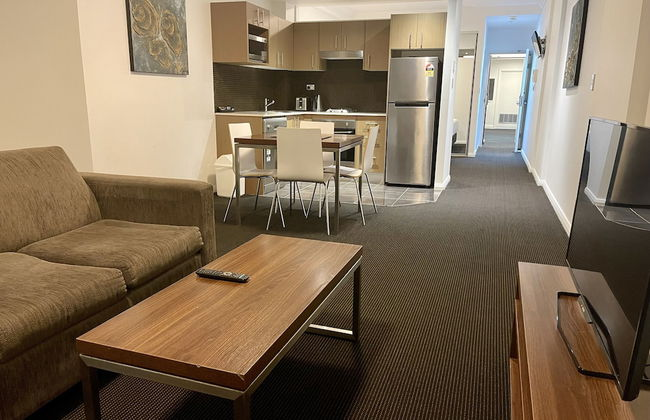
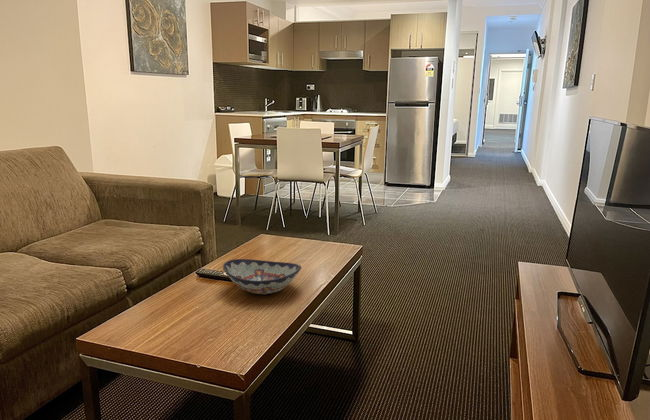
+ decorative bowl (262, 277)
